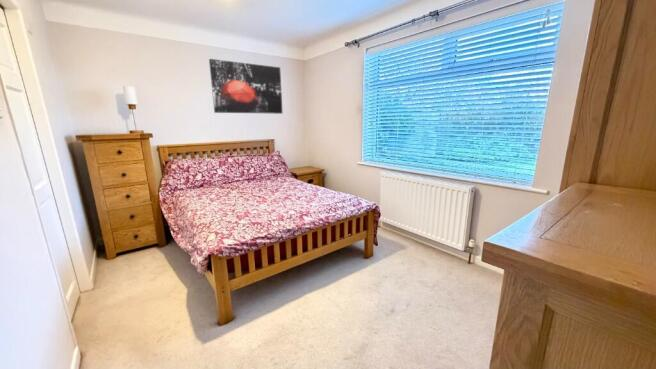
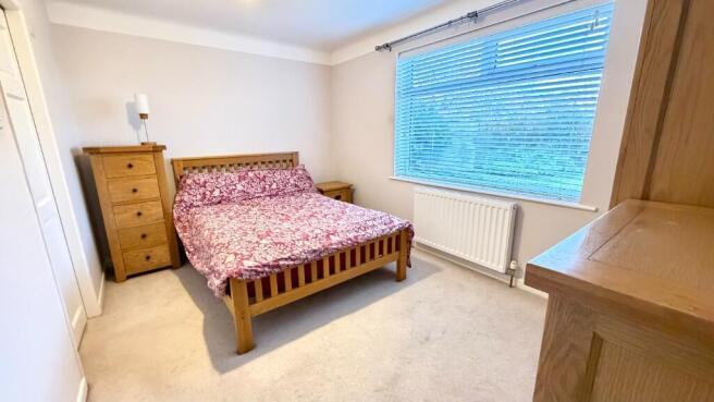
- wall art (249, 88)
